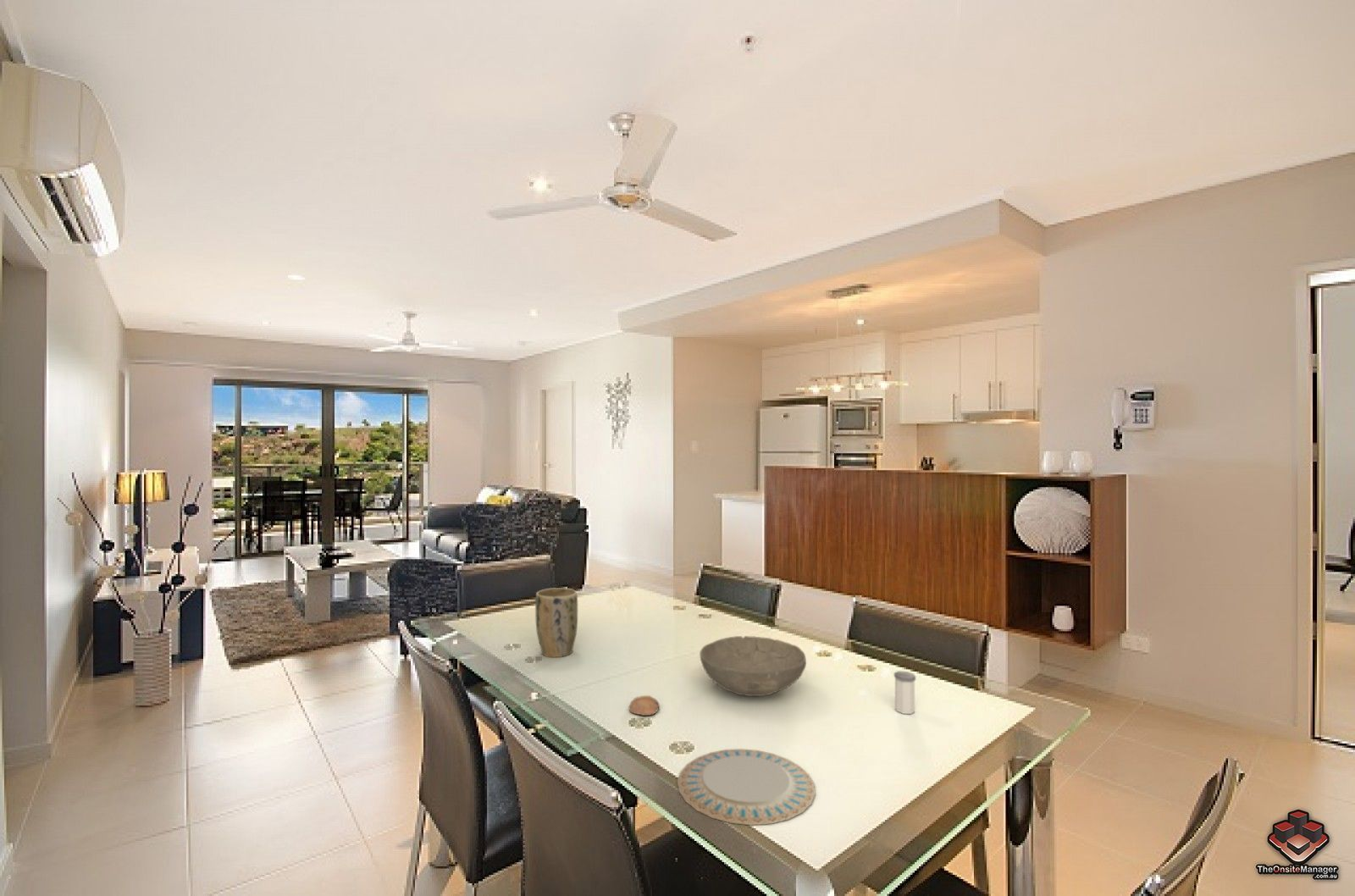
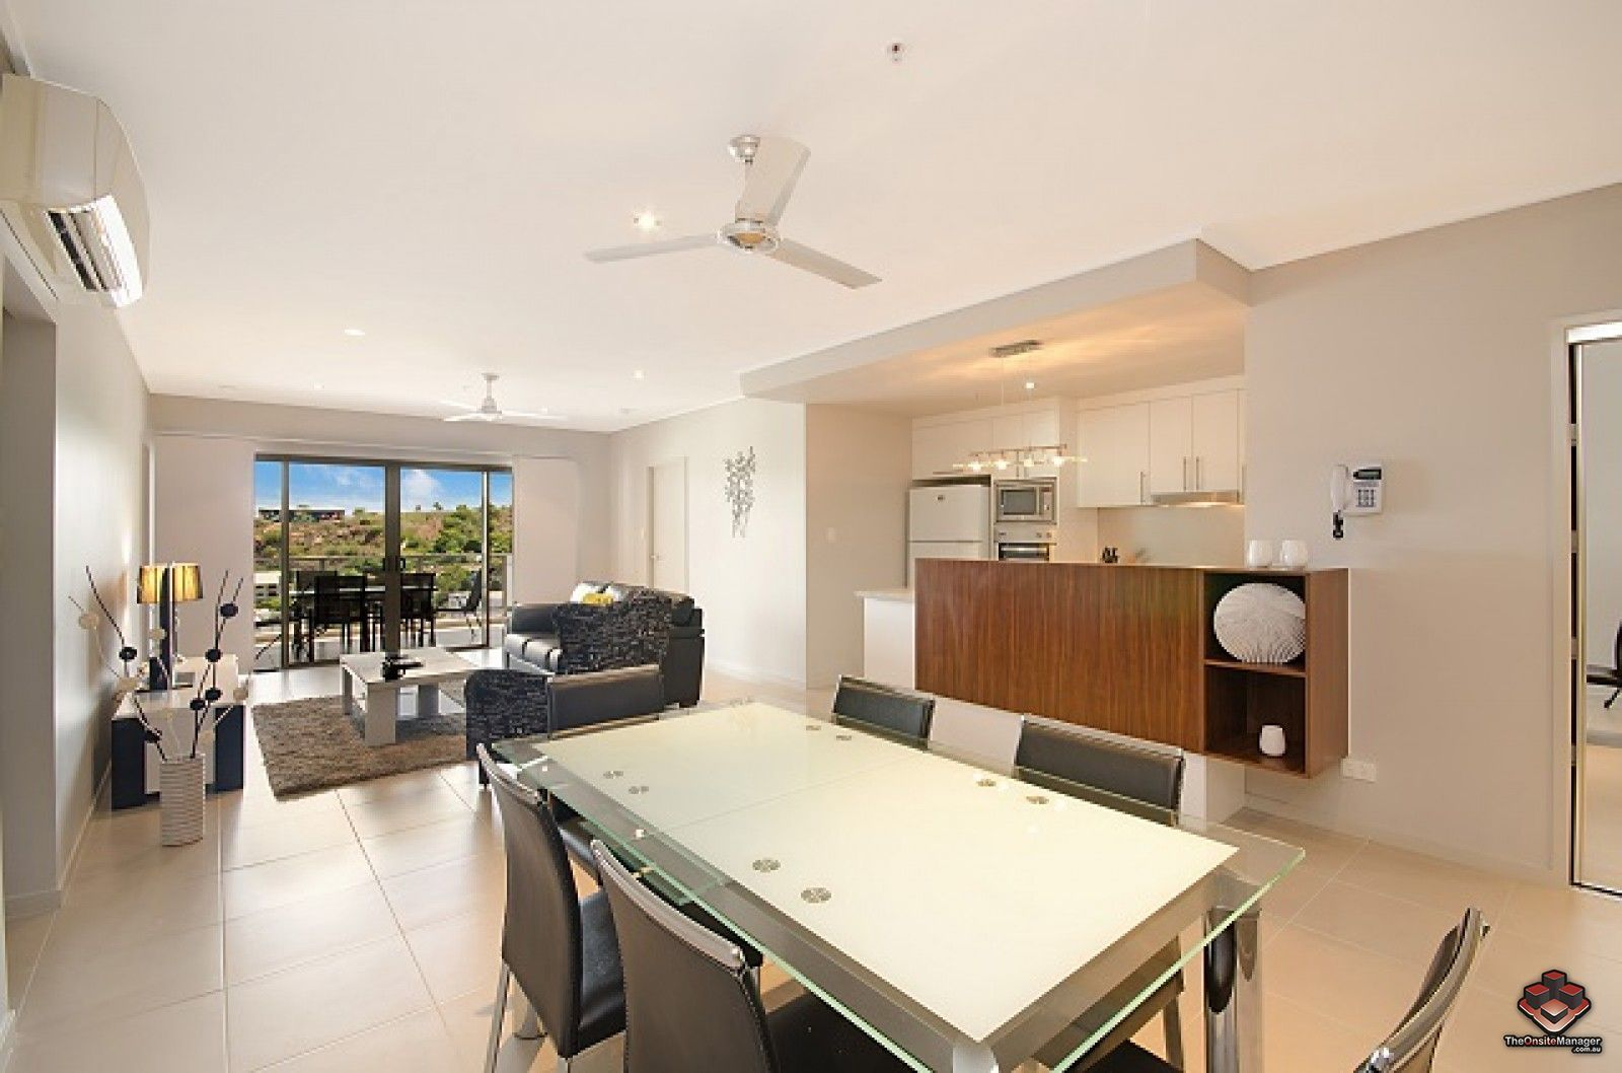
- fruit (645, 703)
- plant pot (556, 622)
- salt shaker (904, 692)
- bowl (752, 669)
- chinaware (745, 780)
